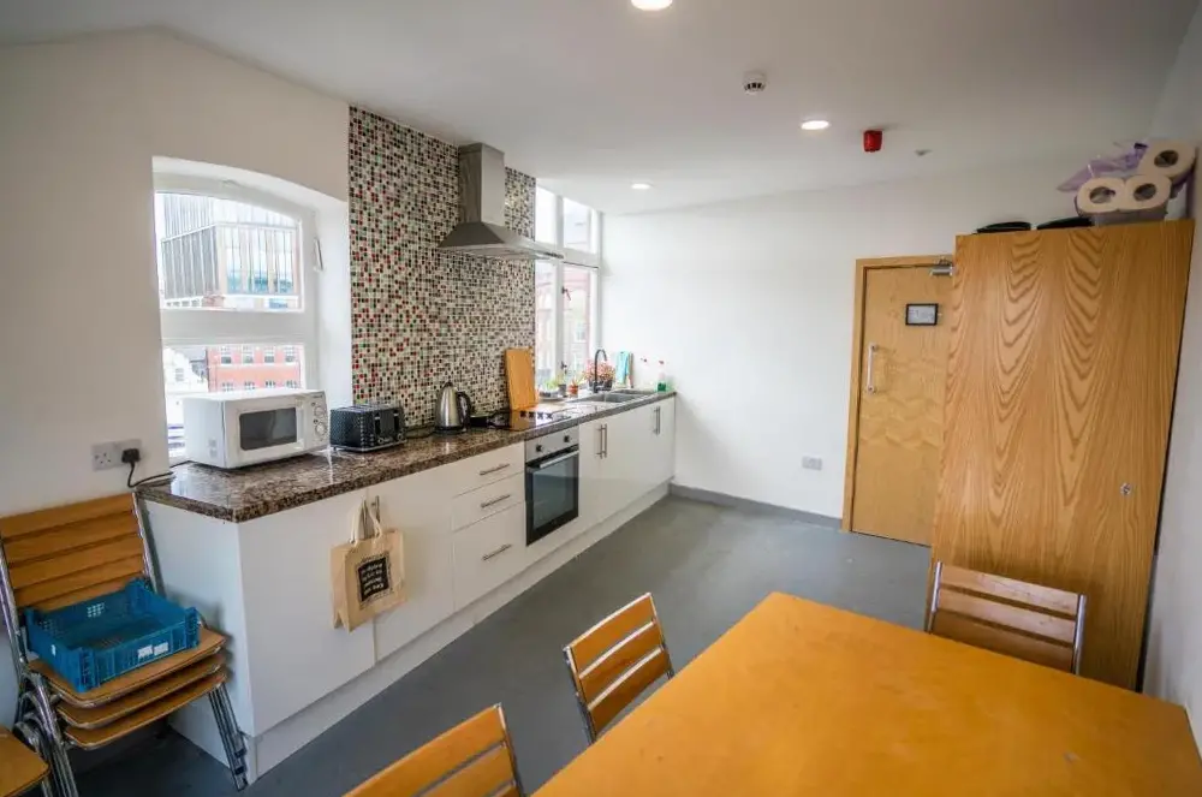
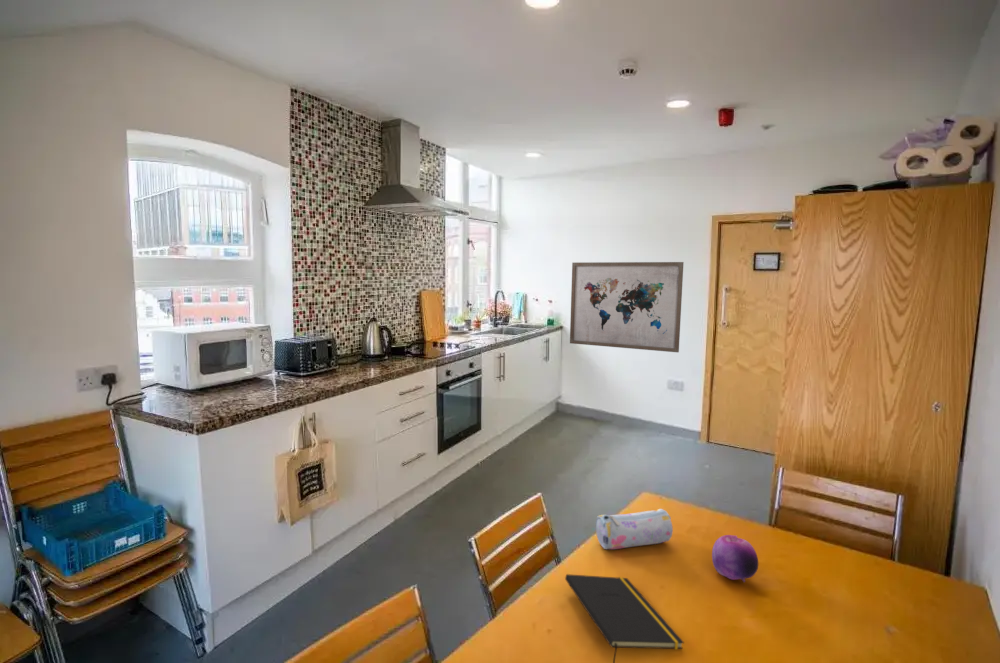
+ fruit (733, 557)
+ notepad (619, 608)
+ wall art (623, 305)
+ pencil case (633, 527)
